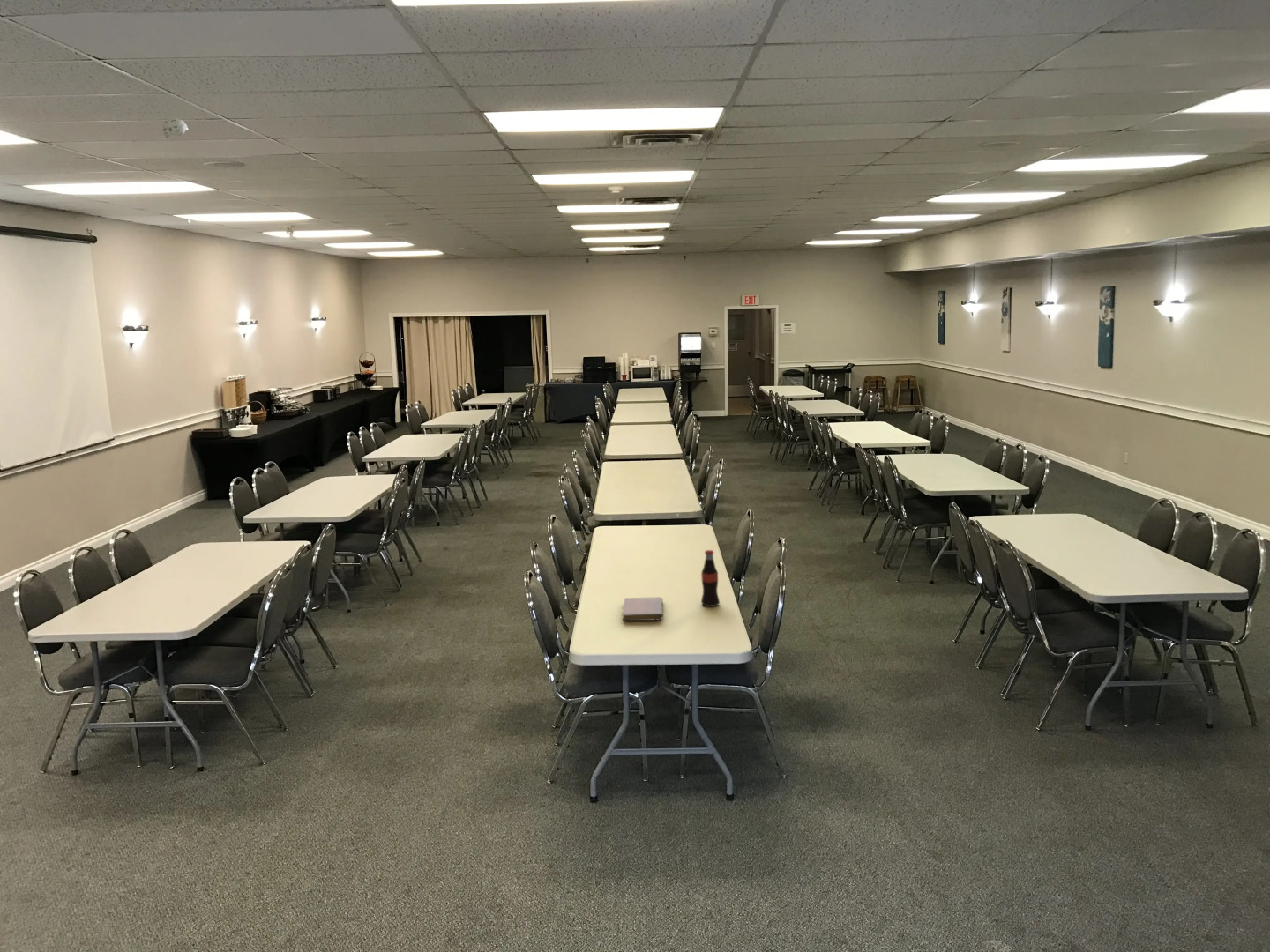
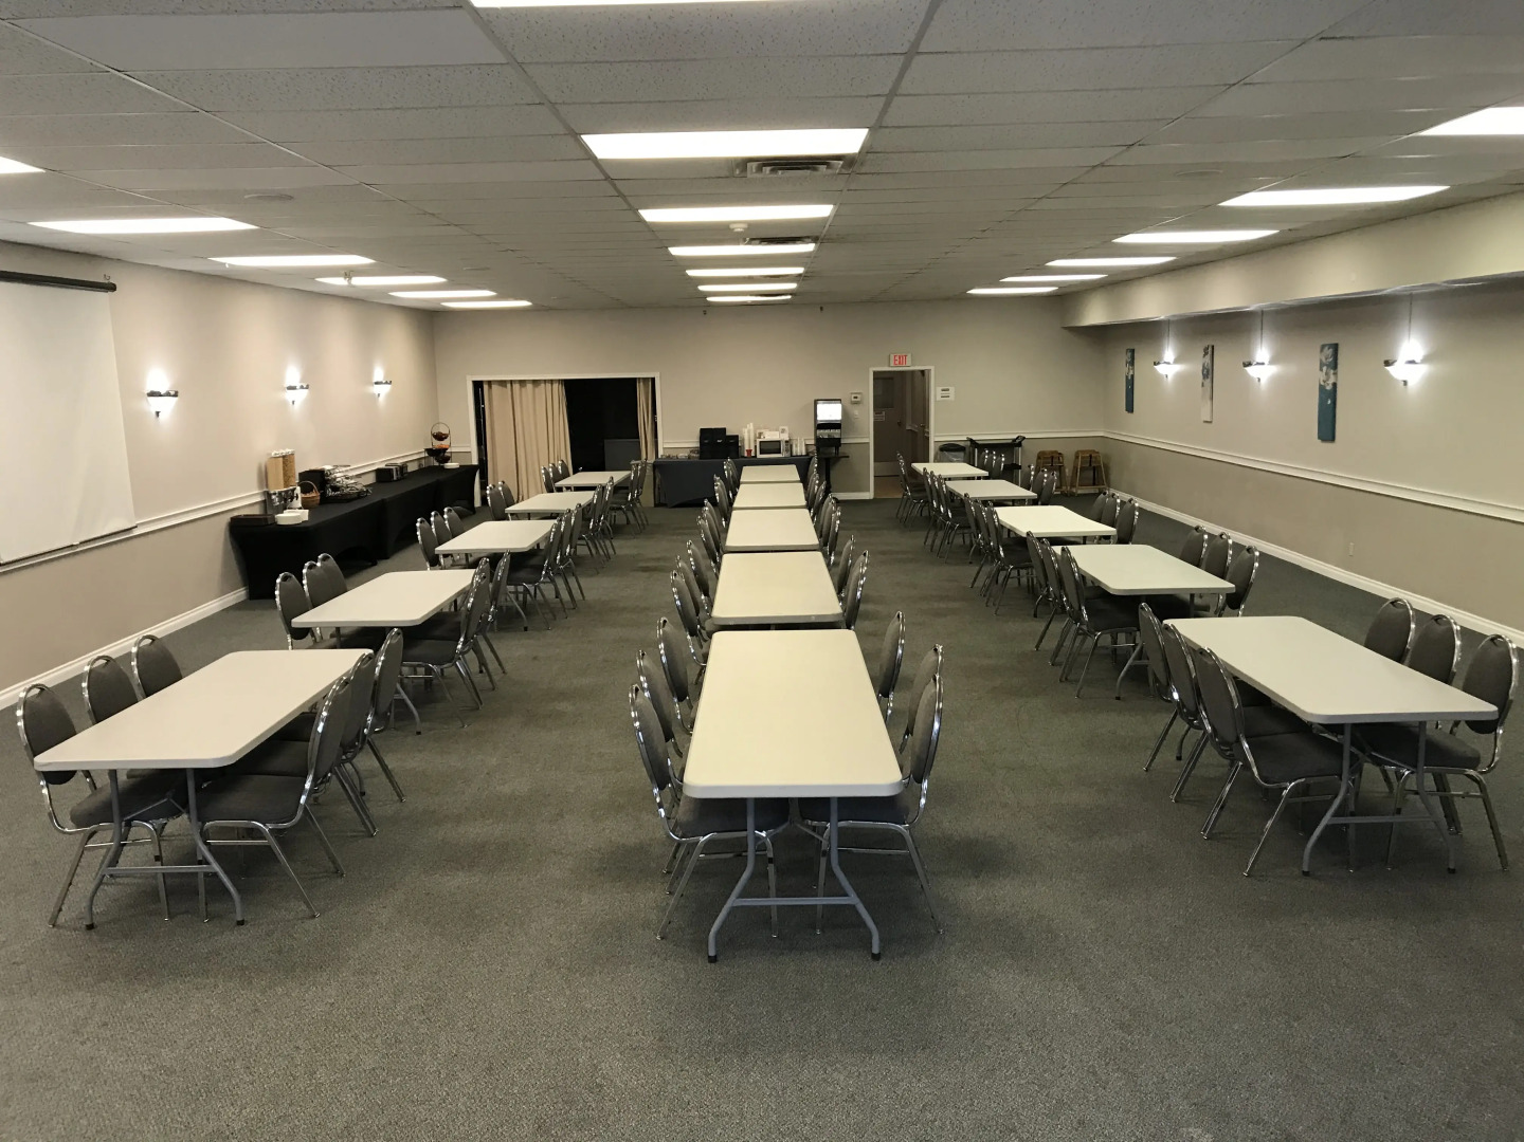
- bottle (709, 576)
- notebook (643, 608)
- smoke detector (176, 129)
